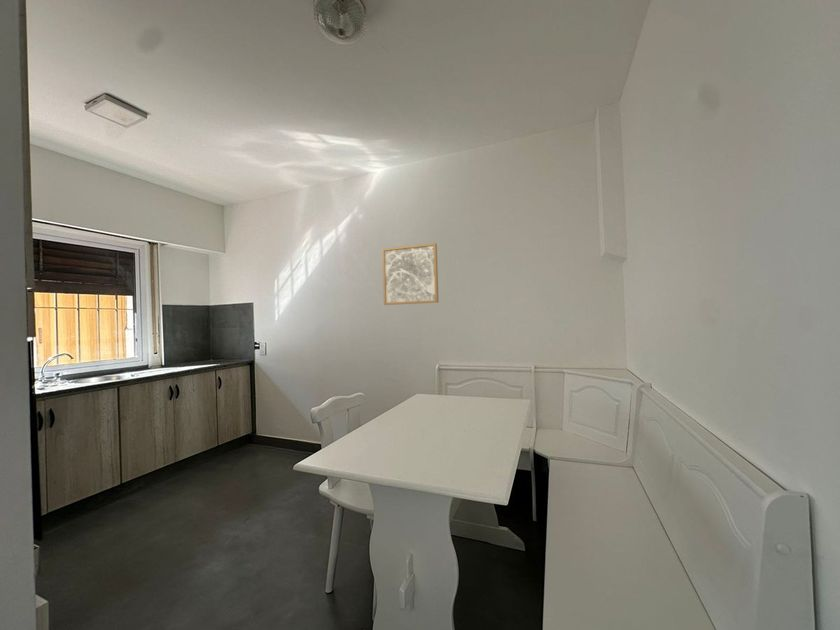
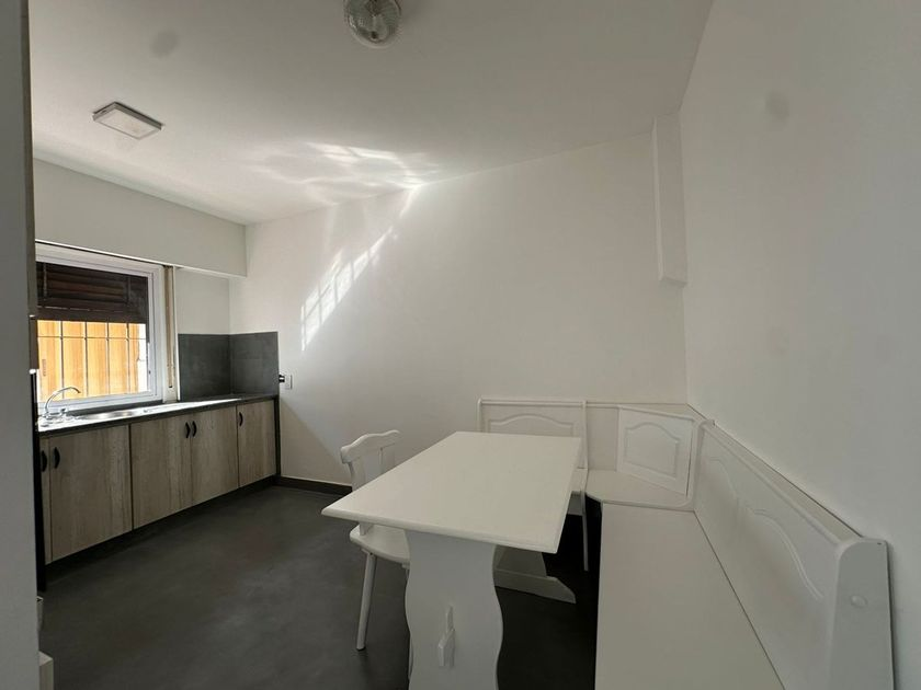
- wall art (409, 275)
